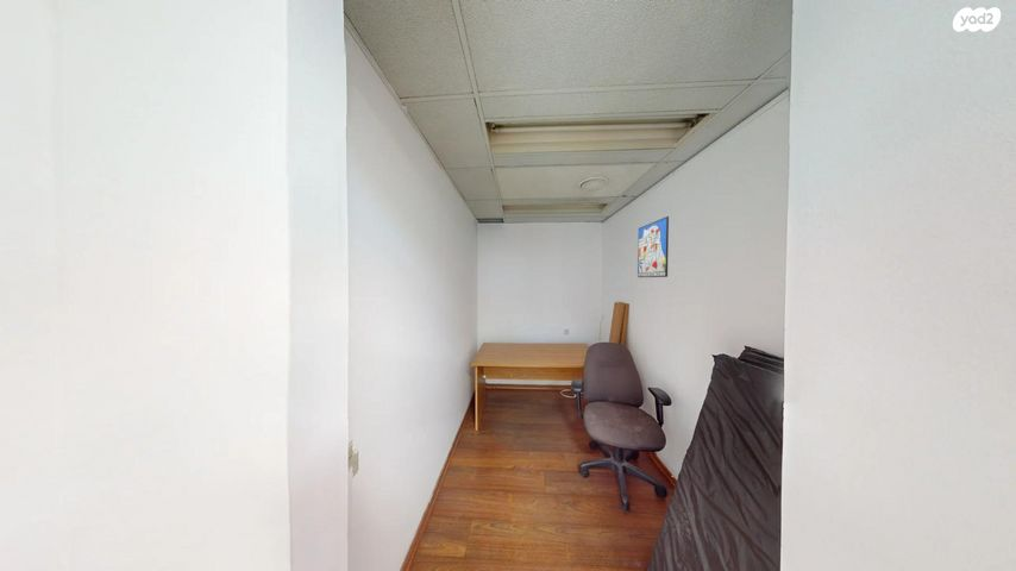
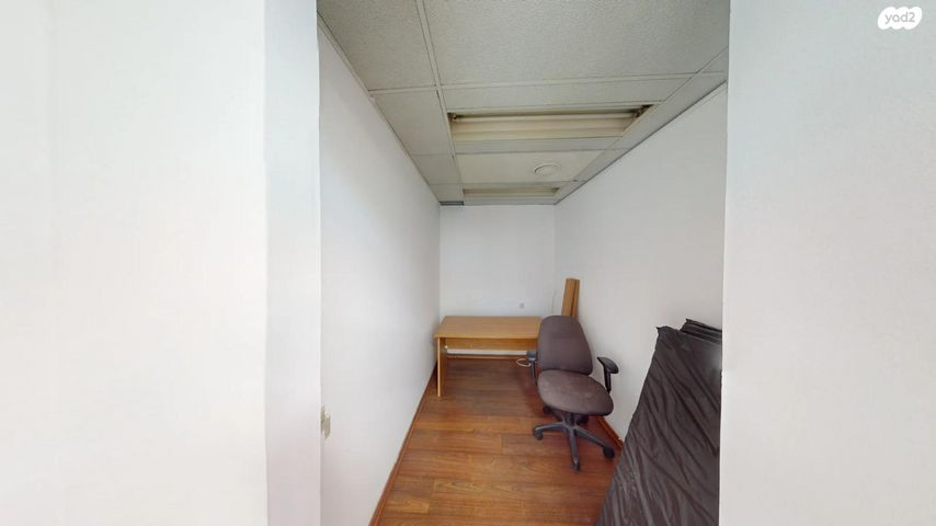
- wall art (651, 250)
